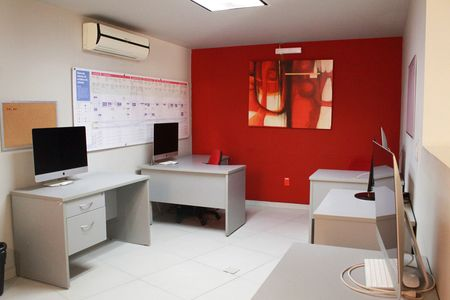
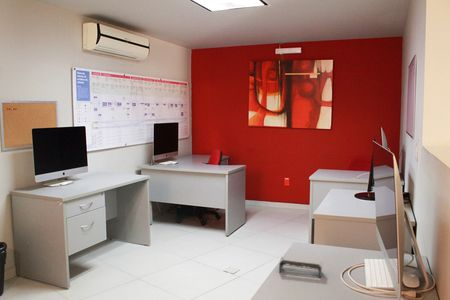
+ shelf (300, 266)
